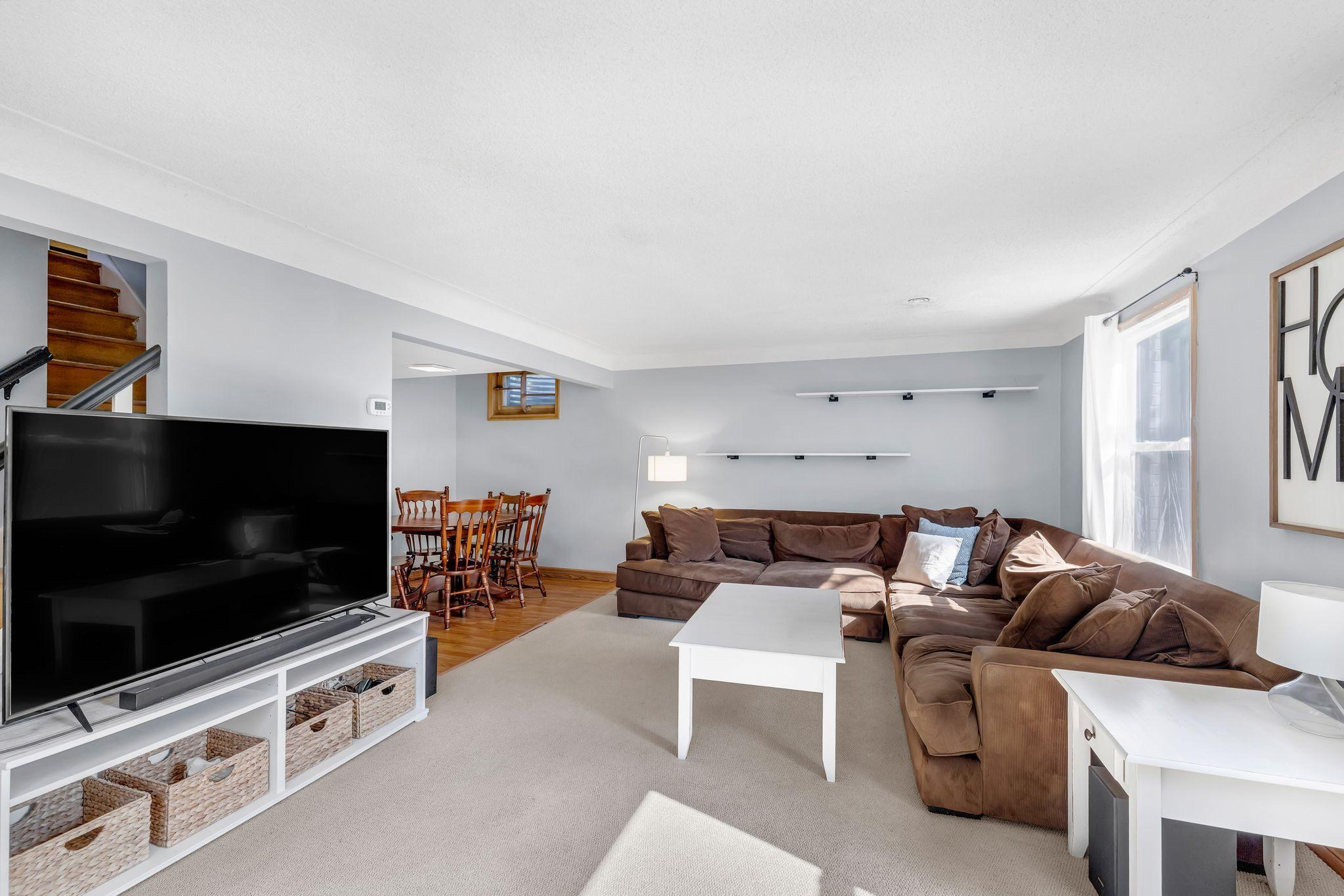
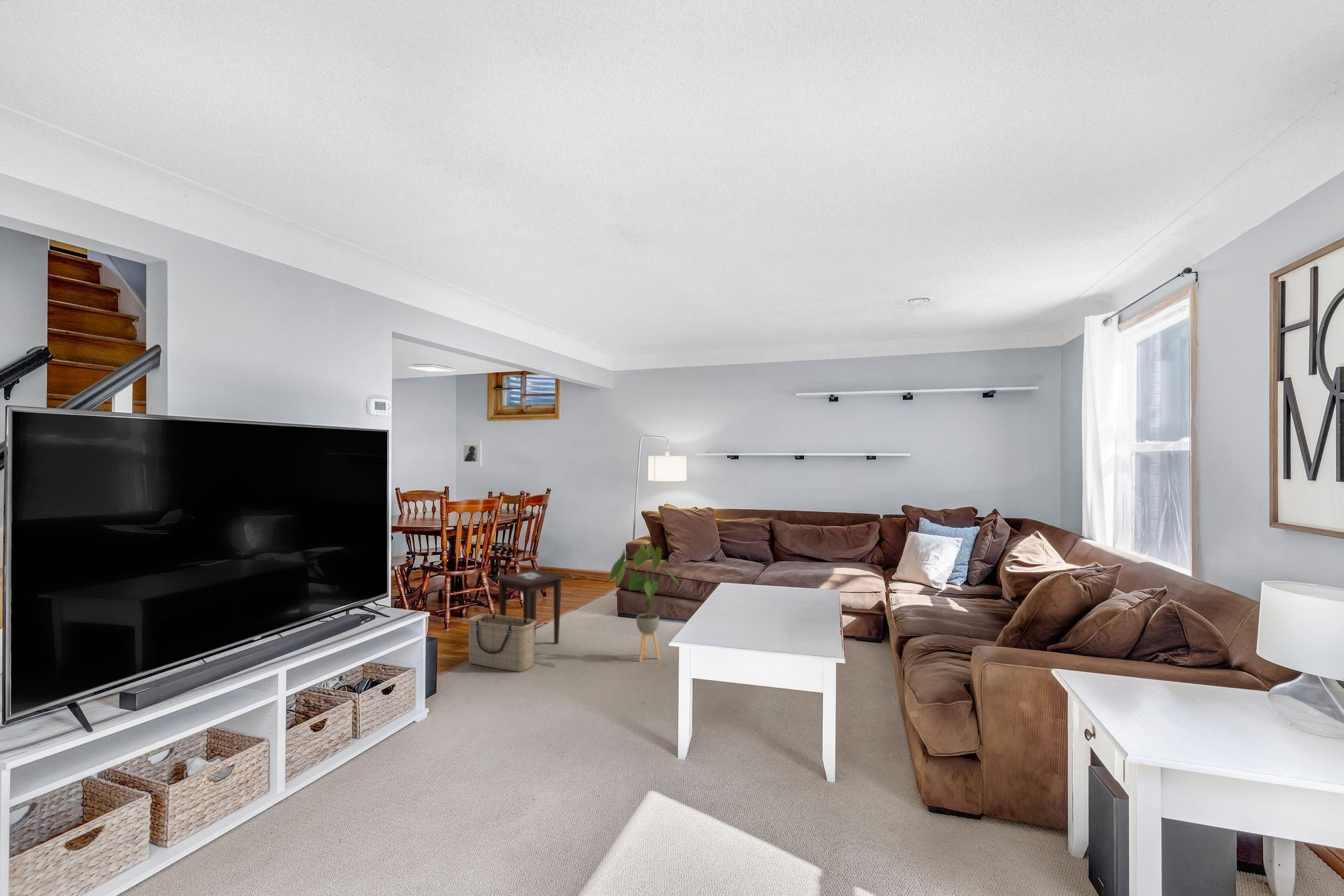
+ house plant (643, 601)
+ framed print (471, 453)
+ side table (530, 609)
+ basket (501, 641)
